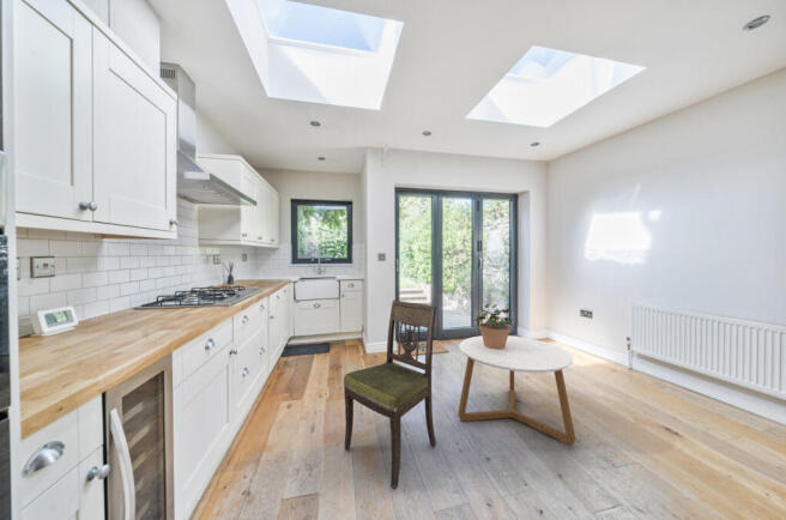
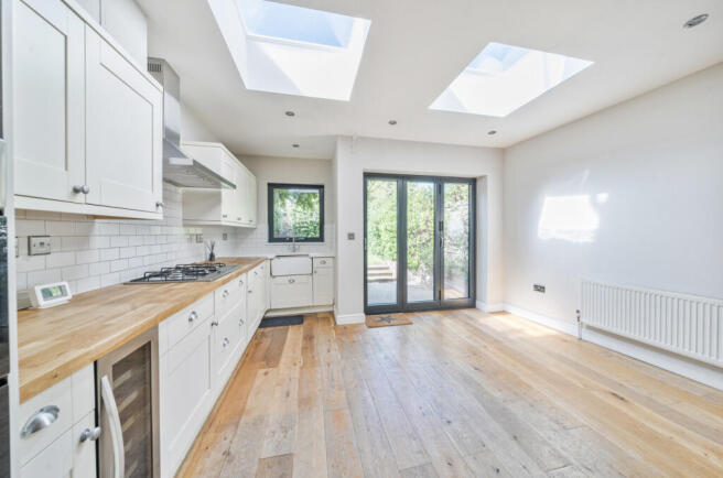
- chair (392, 377)
- potted plant (492, 325)
- coffee table (512, 381)
